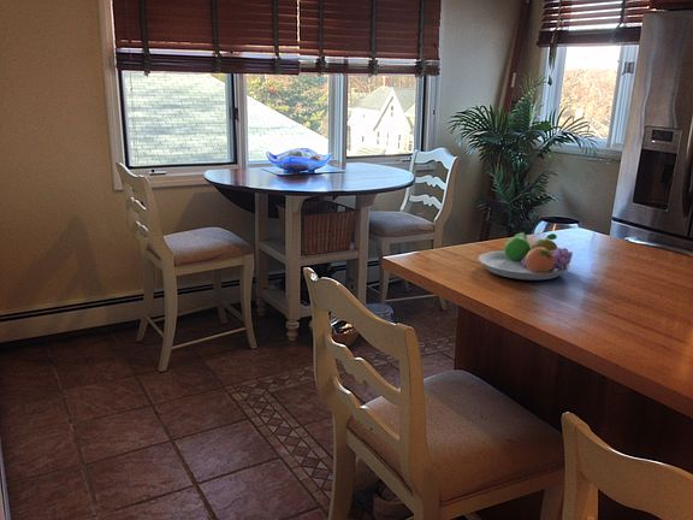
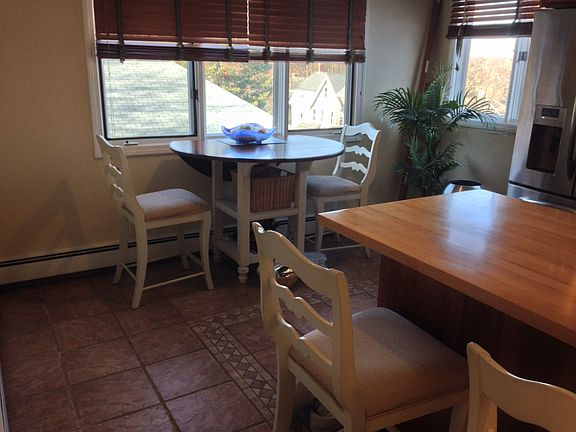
- fruit bowl (525, 252)
